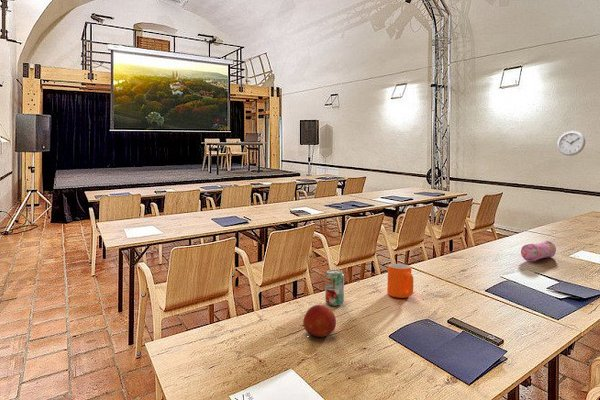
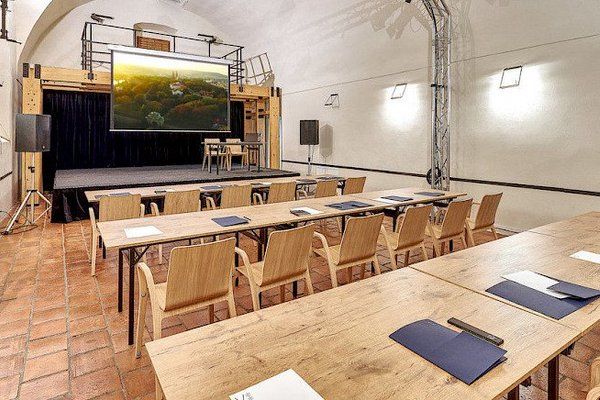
- pencil case (538, 250)
- fruit (319, 320)
- mug (402, 281)
- wall clock (570, 143)
- beverage can (334, 287)
